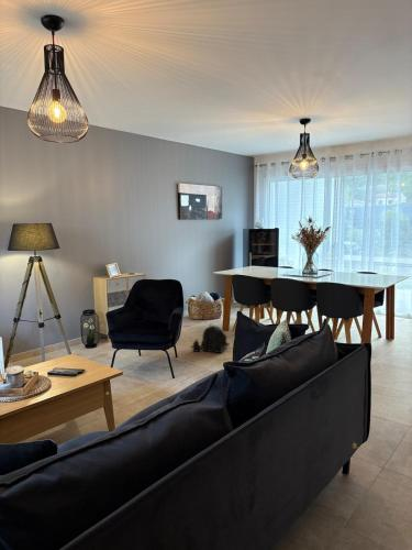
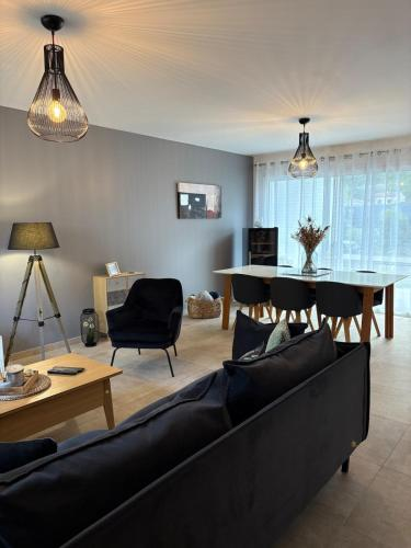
- backpack (209, 334)
